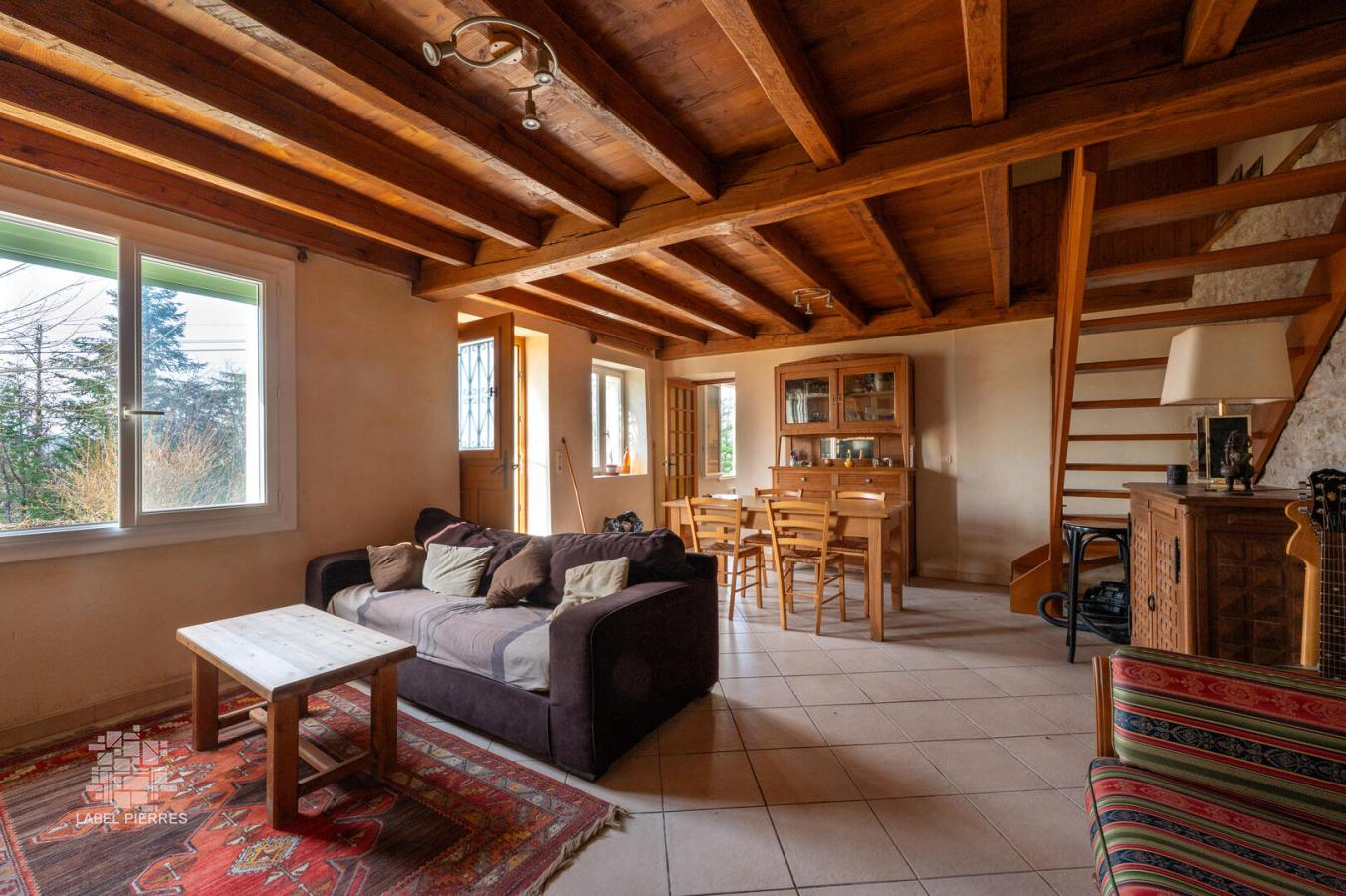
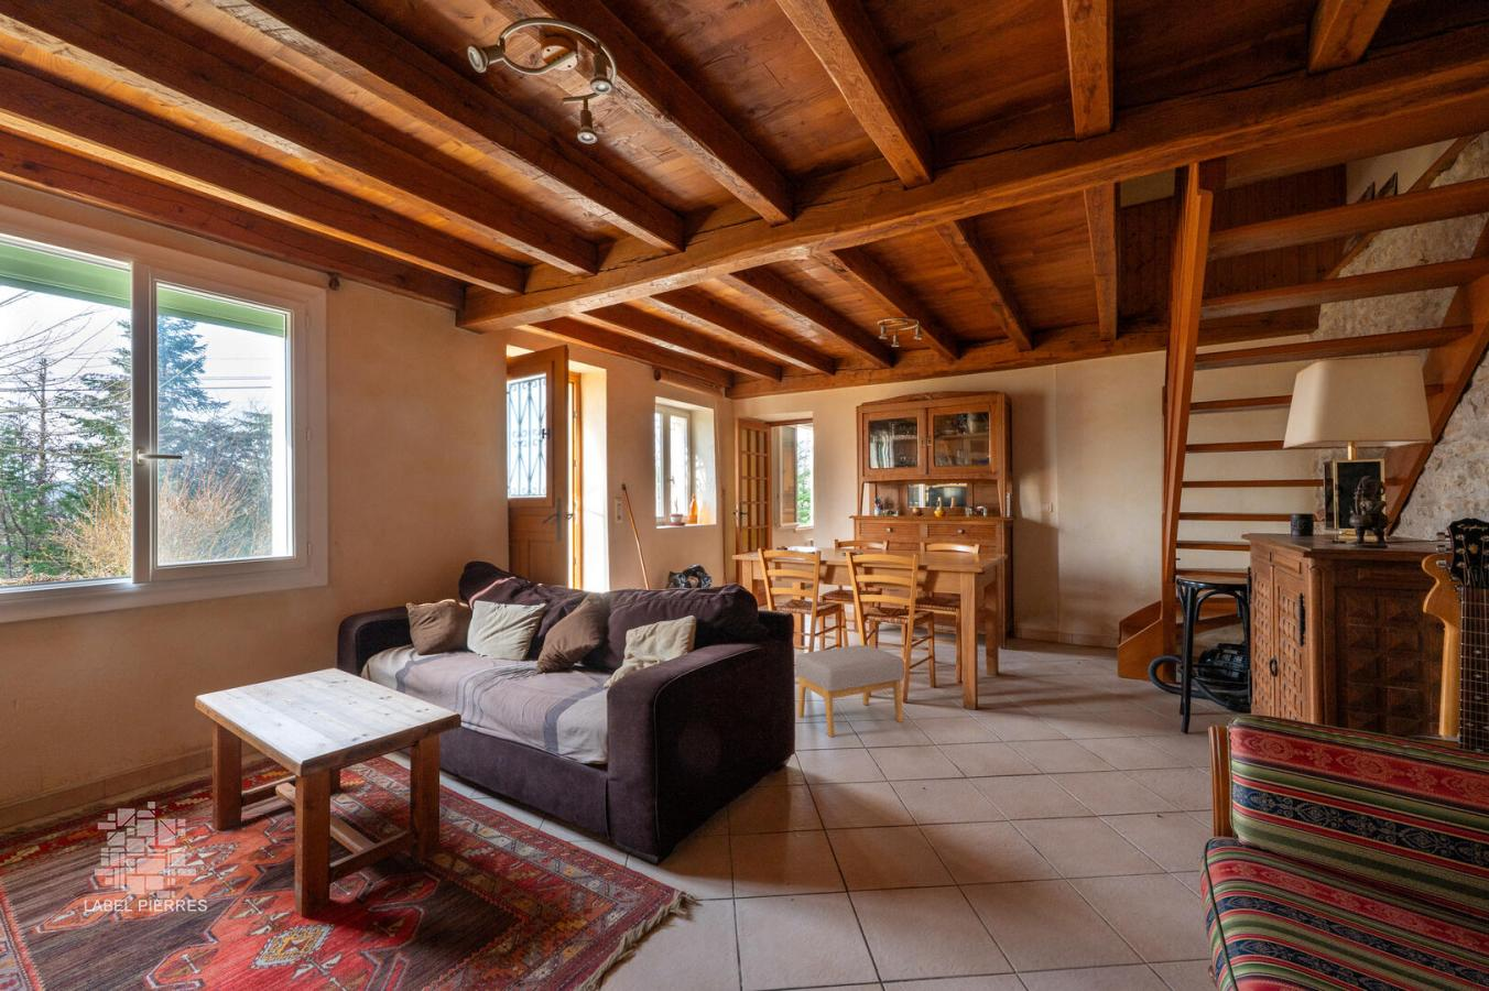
+ footstool (850, 686)
